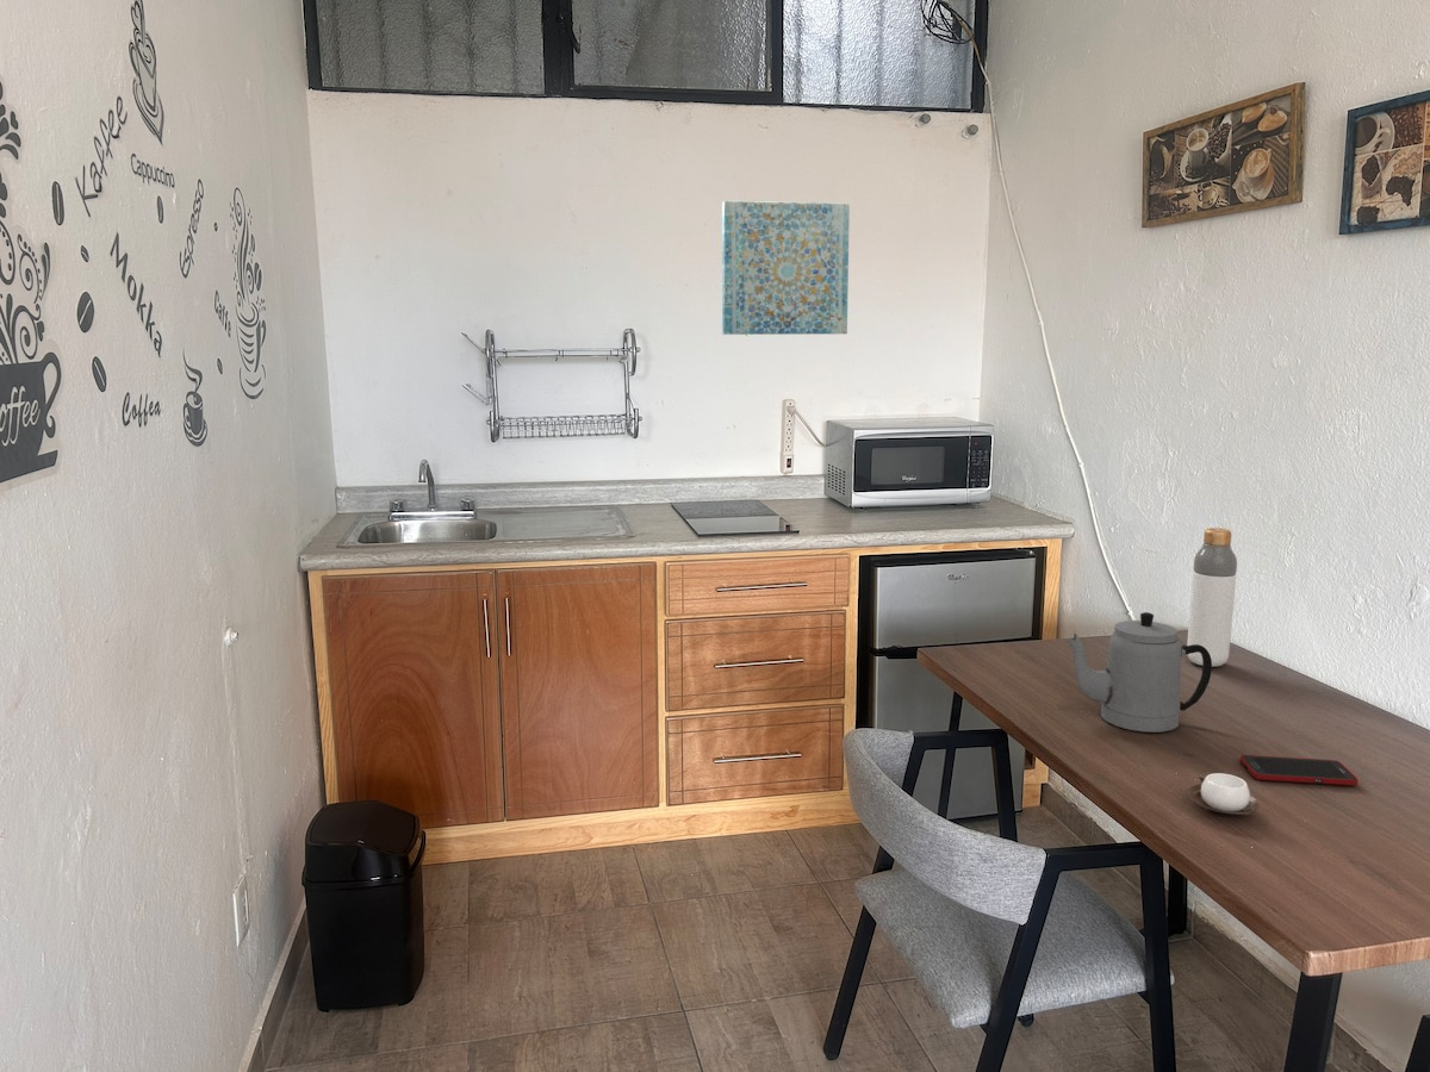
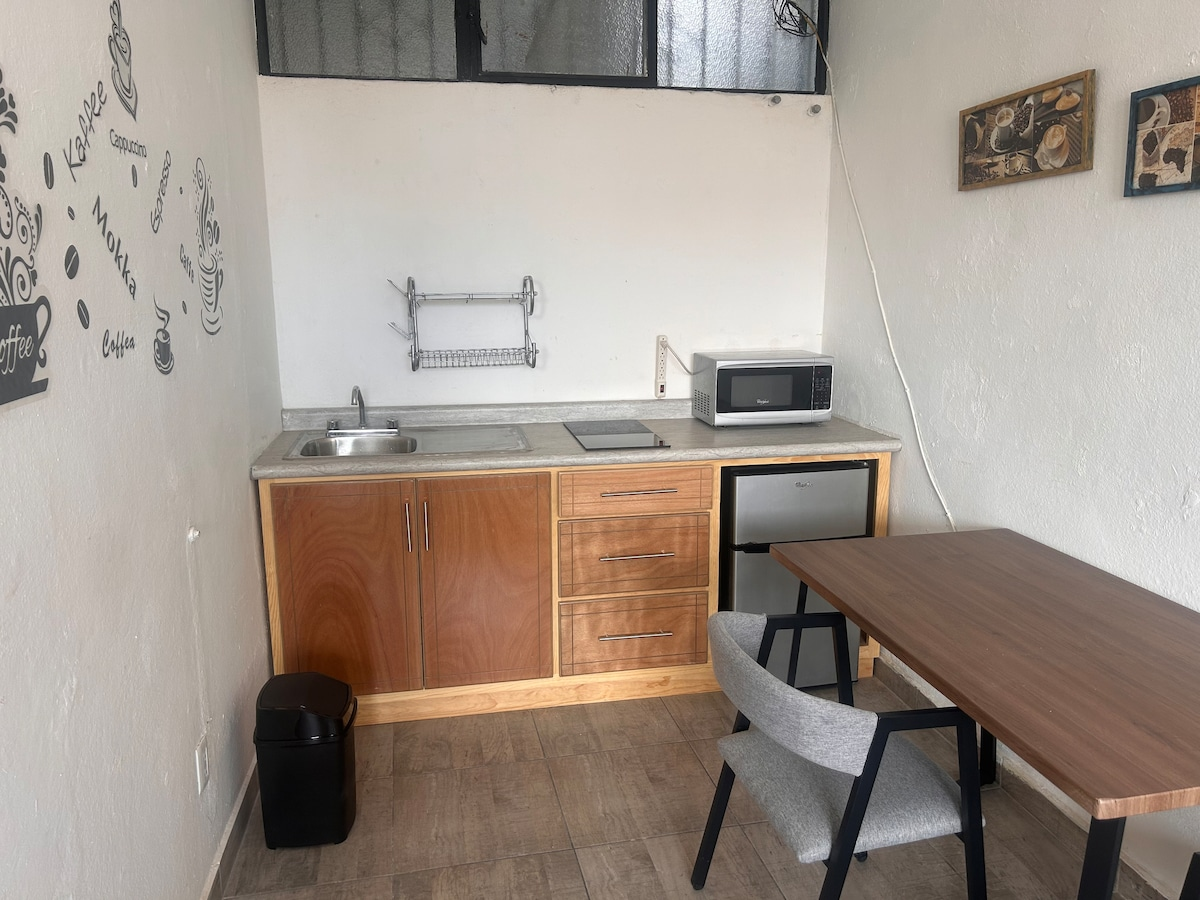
- cell phone (1297, 769)
- teapot (1137, 666)
- wall art (785, 269)
- cup (1224, 794)
- bottle (1212, 597)
